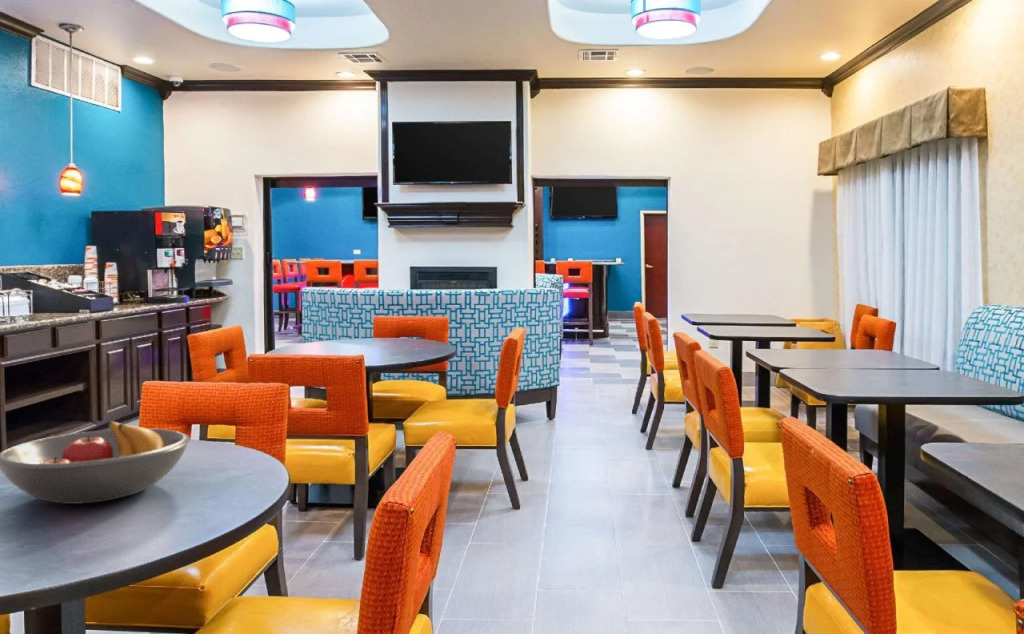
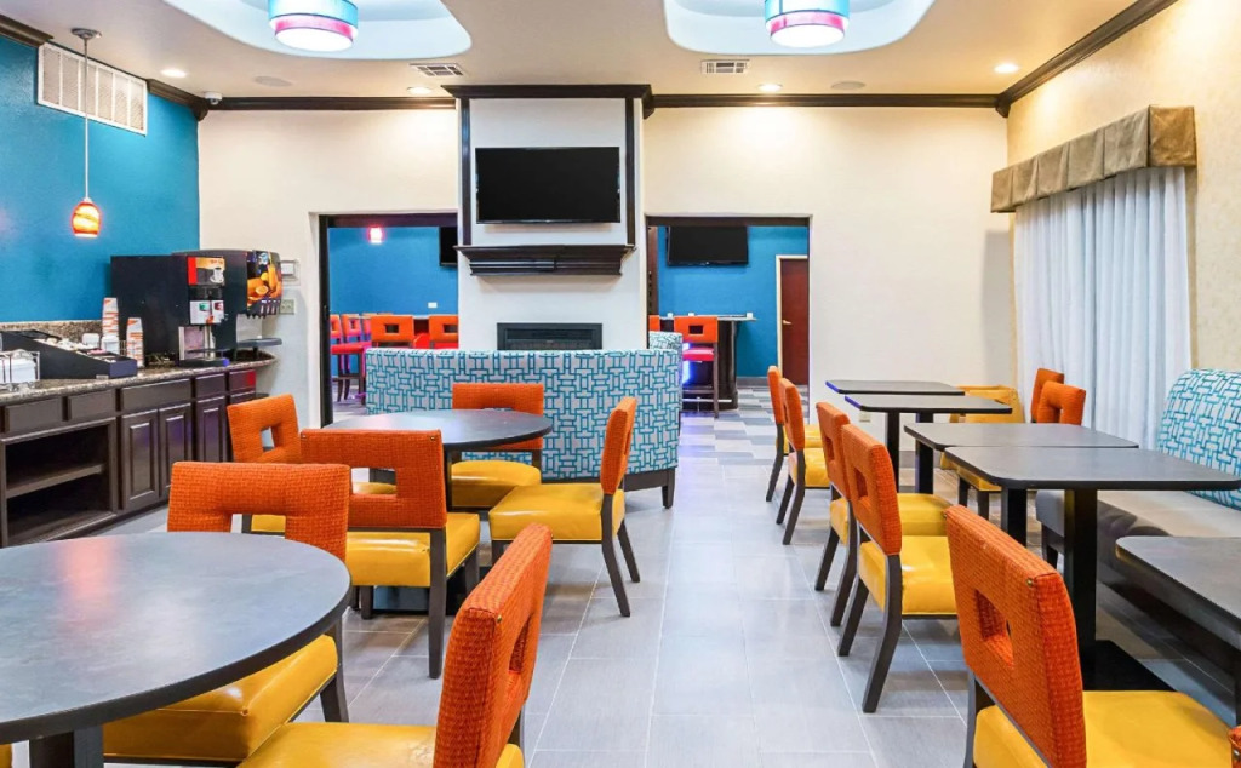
- fruit bowl (98, 462)
